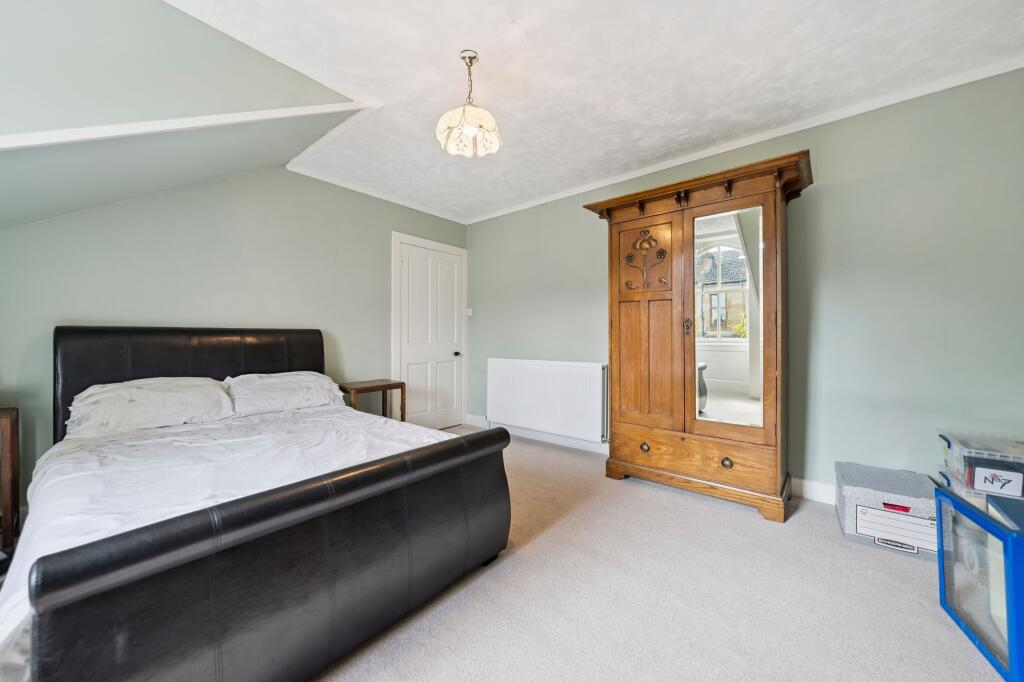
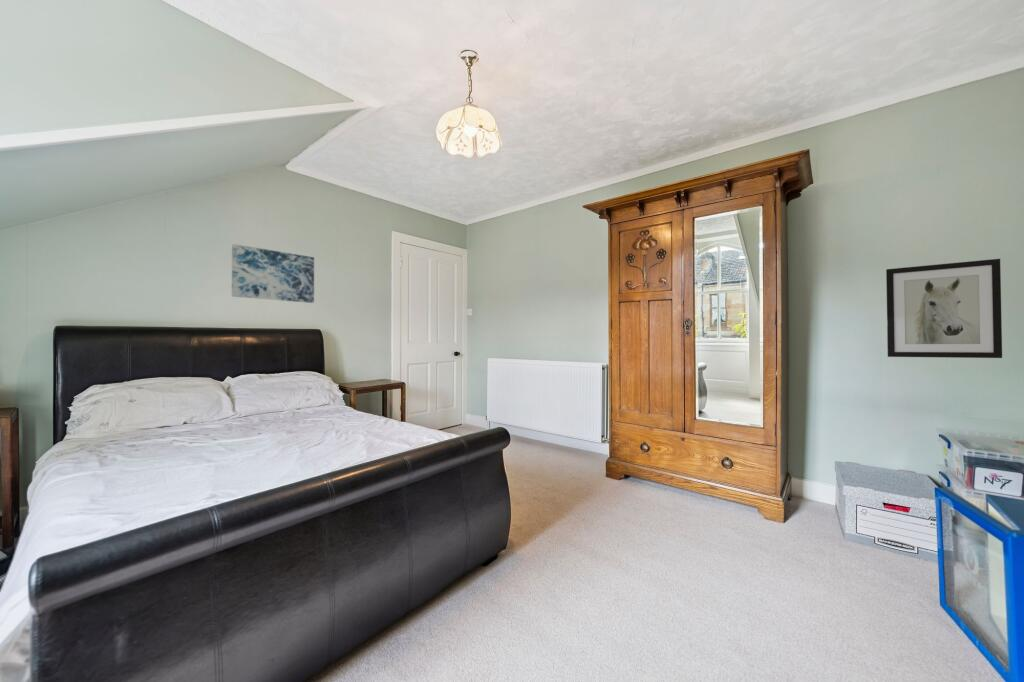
+ wall art (275, 275)
+ wall art (940, 310)
